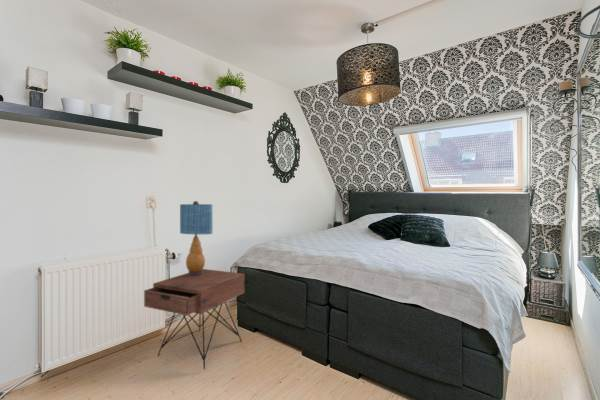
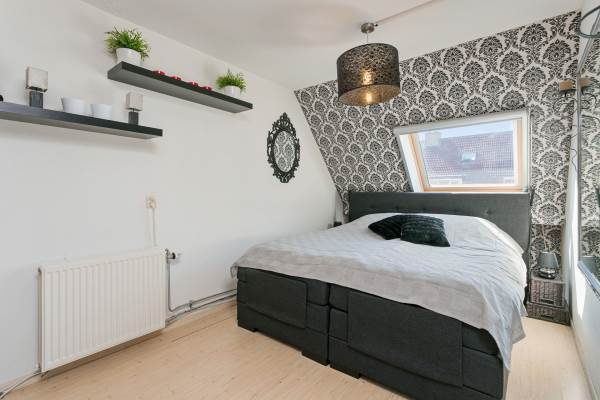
- table lamp (196, 237)
- nightstand (196, 314)
